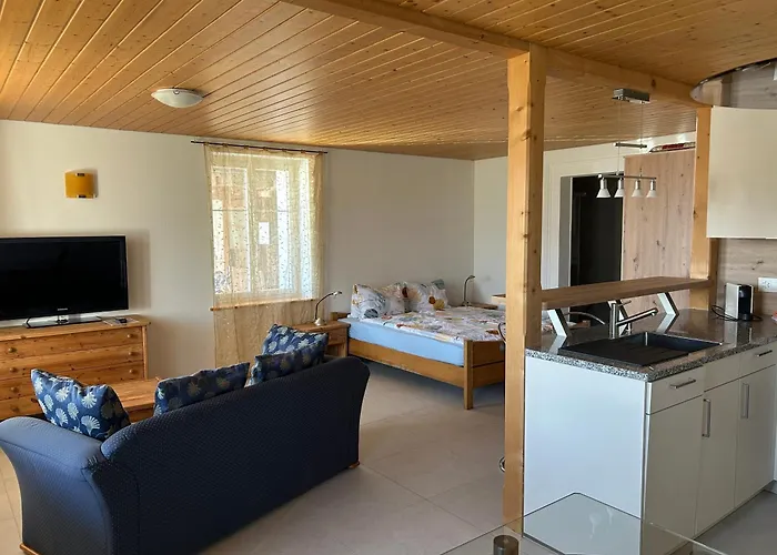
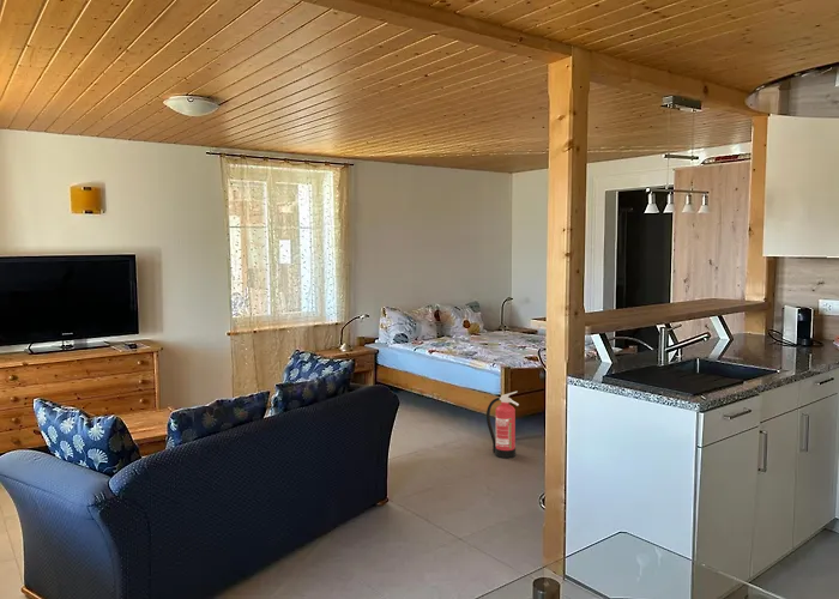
+ fire extinguisher (502, 422)
